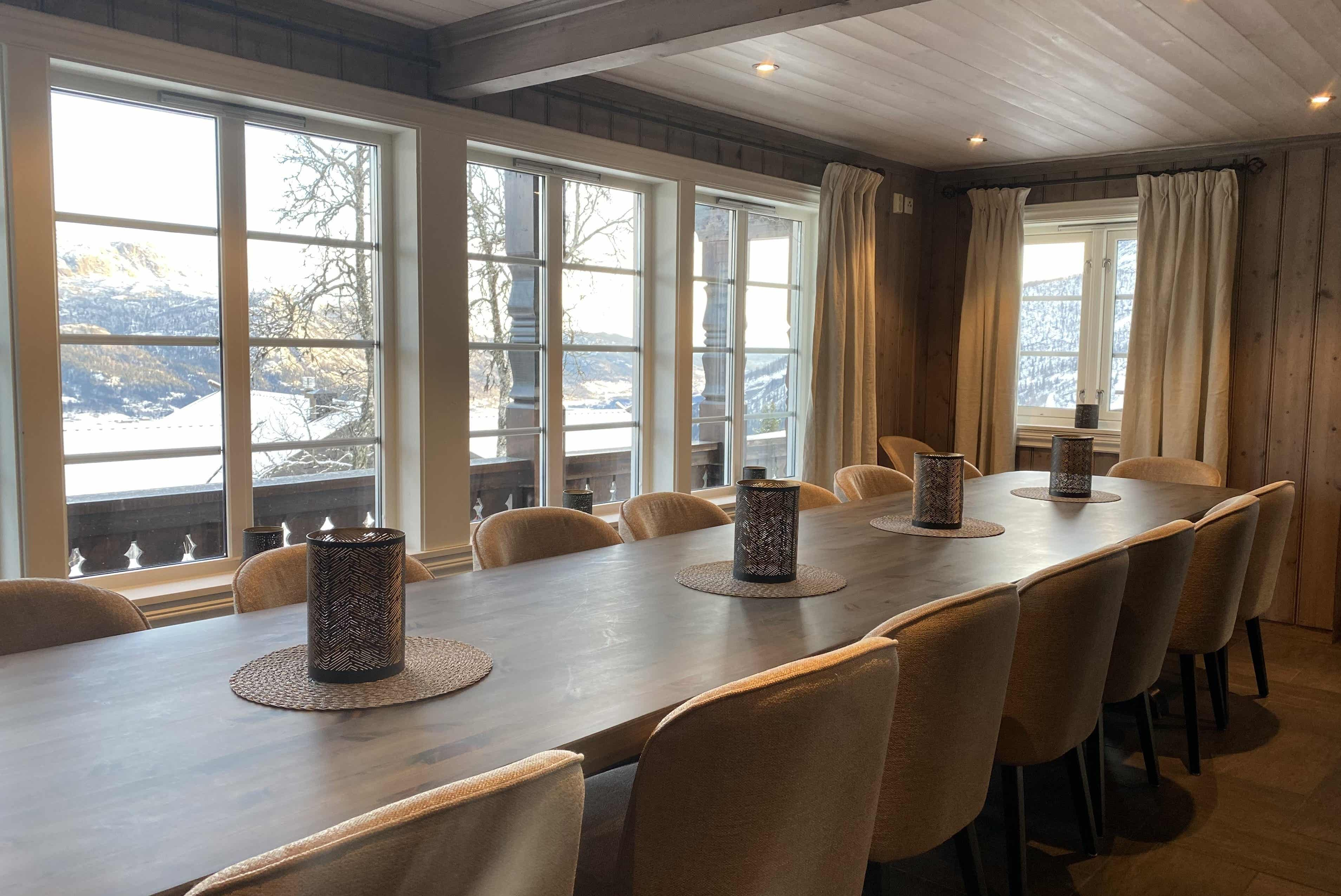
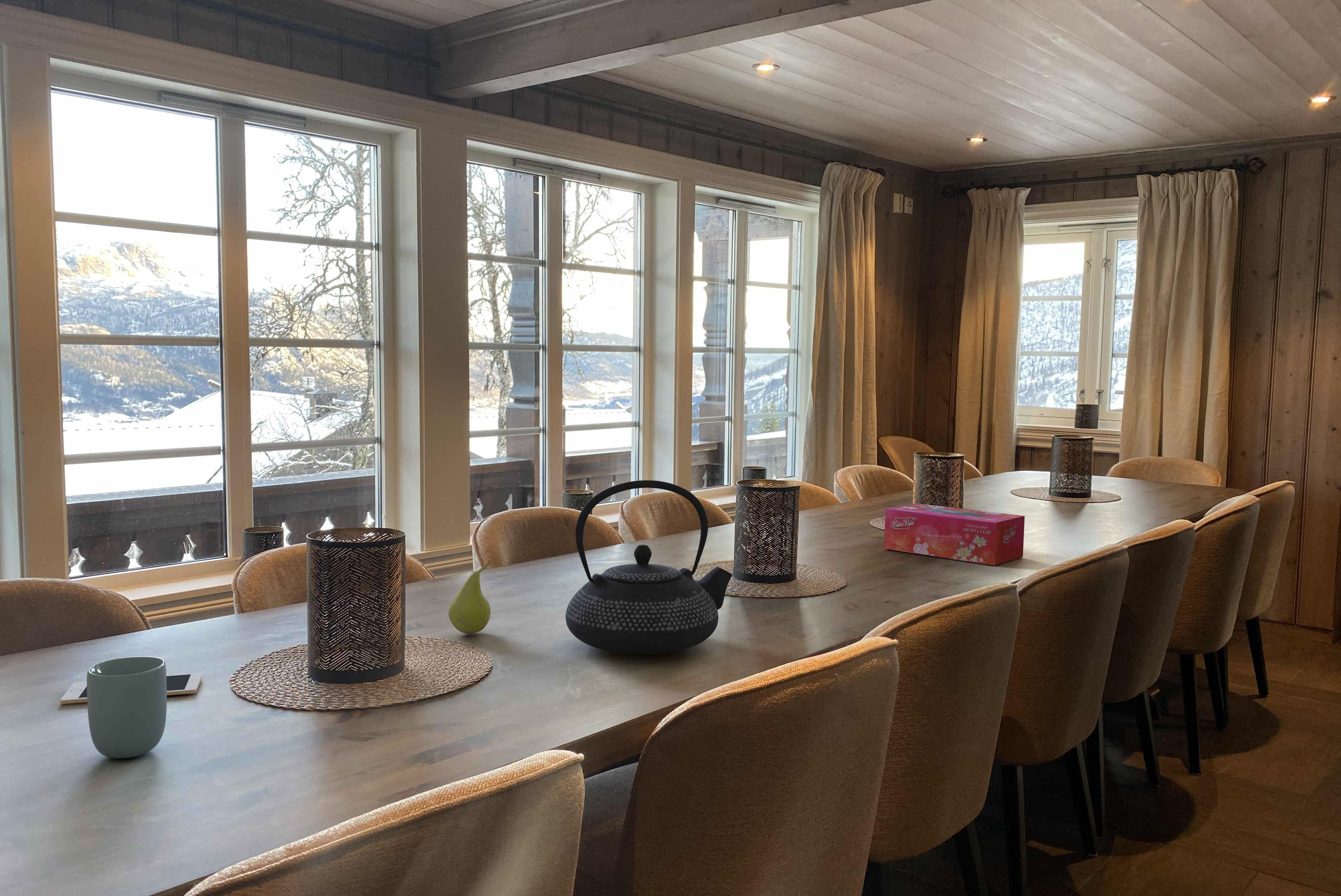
+ tissue box (953, 532)
+ cell phone (167, 688)
+ cup (128, 709)
+ teapot (652, 564)
+ fruit (473, 597)
